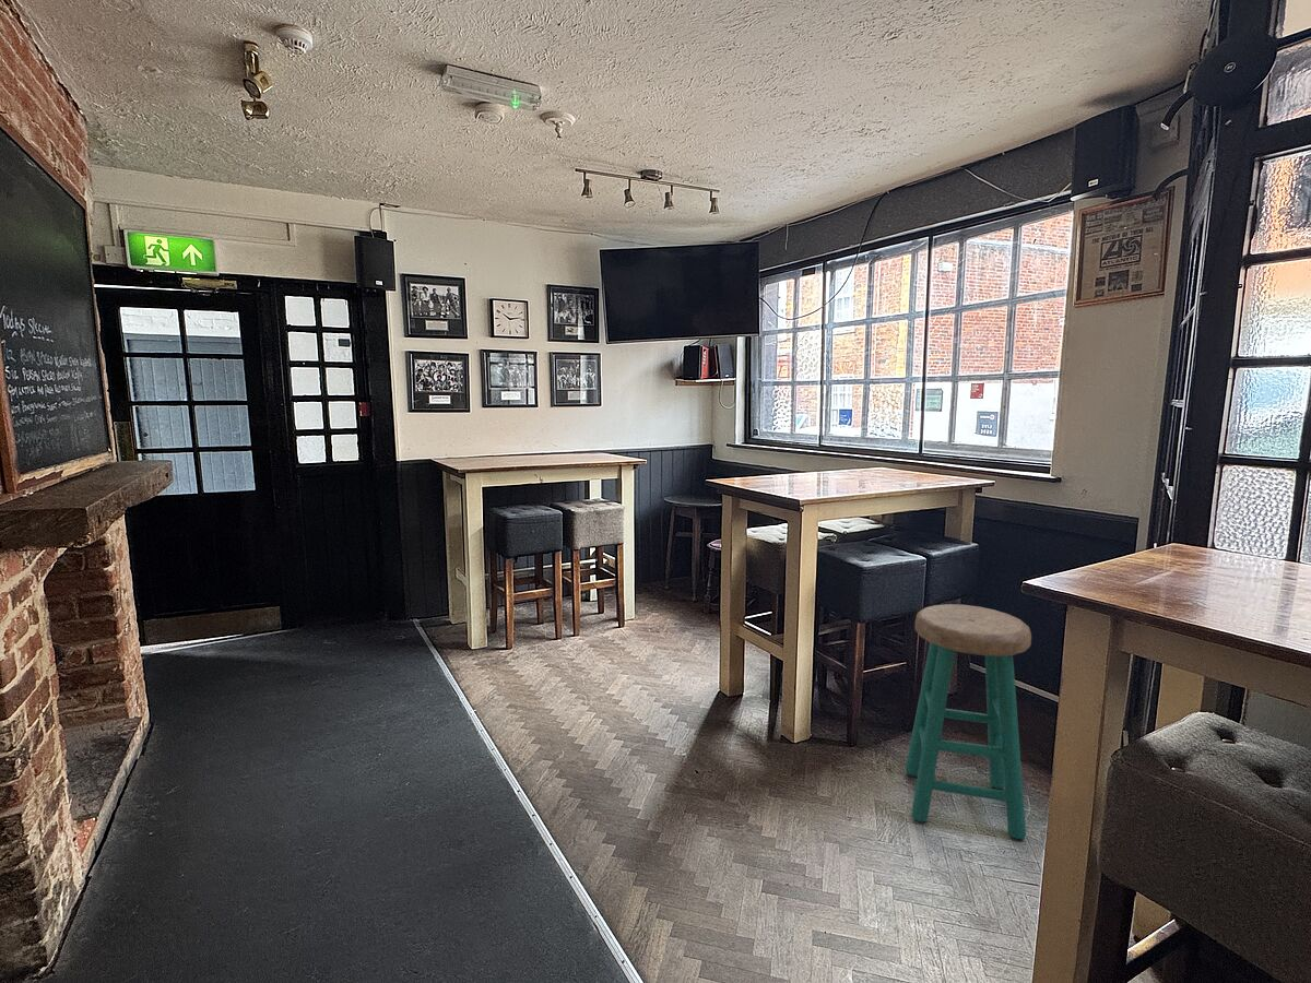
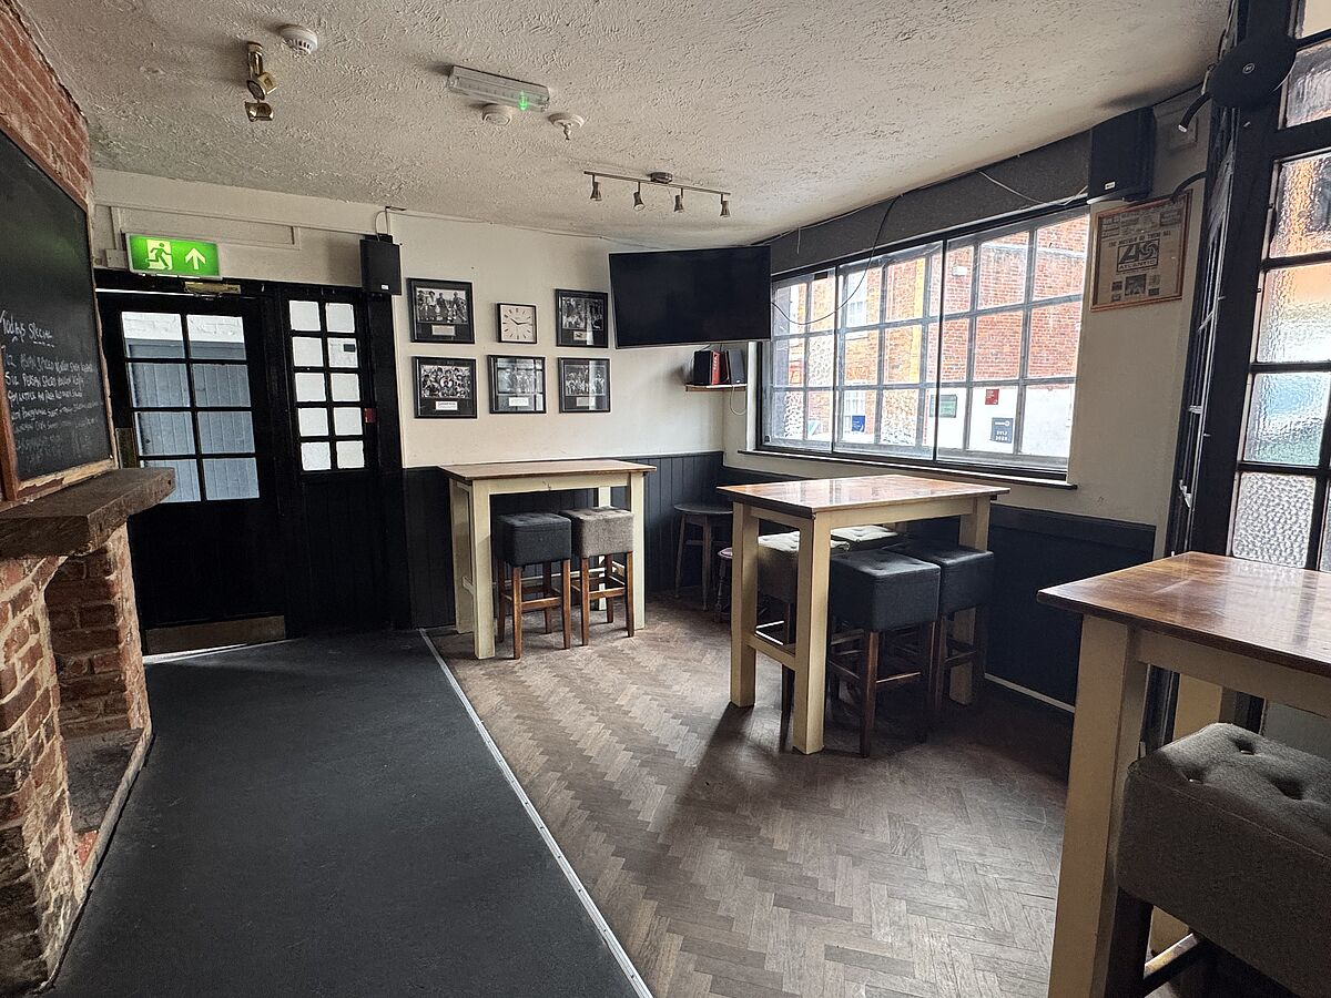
- stool (965, 712)
